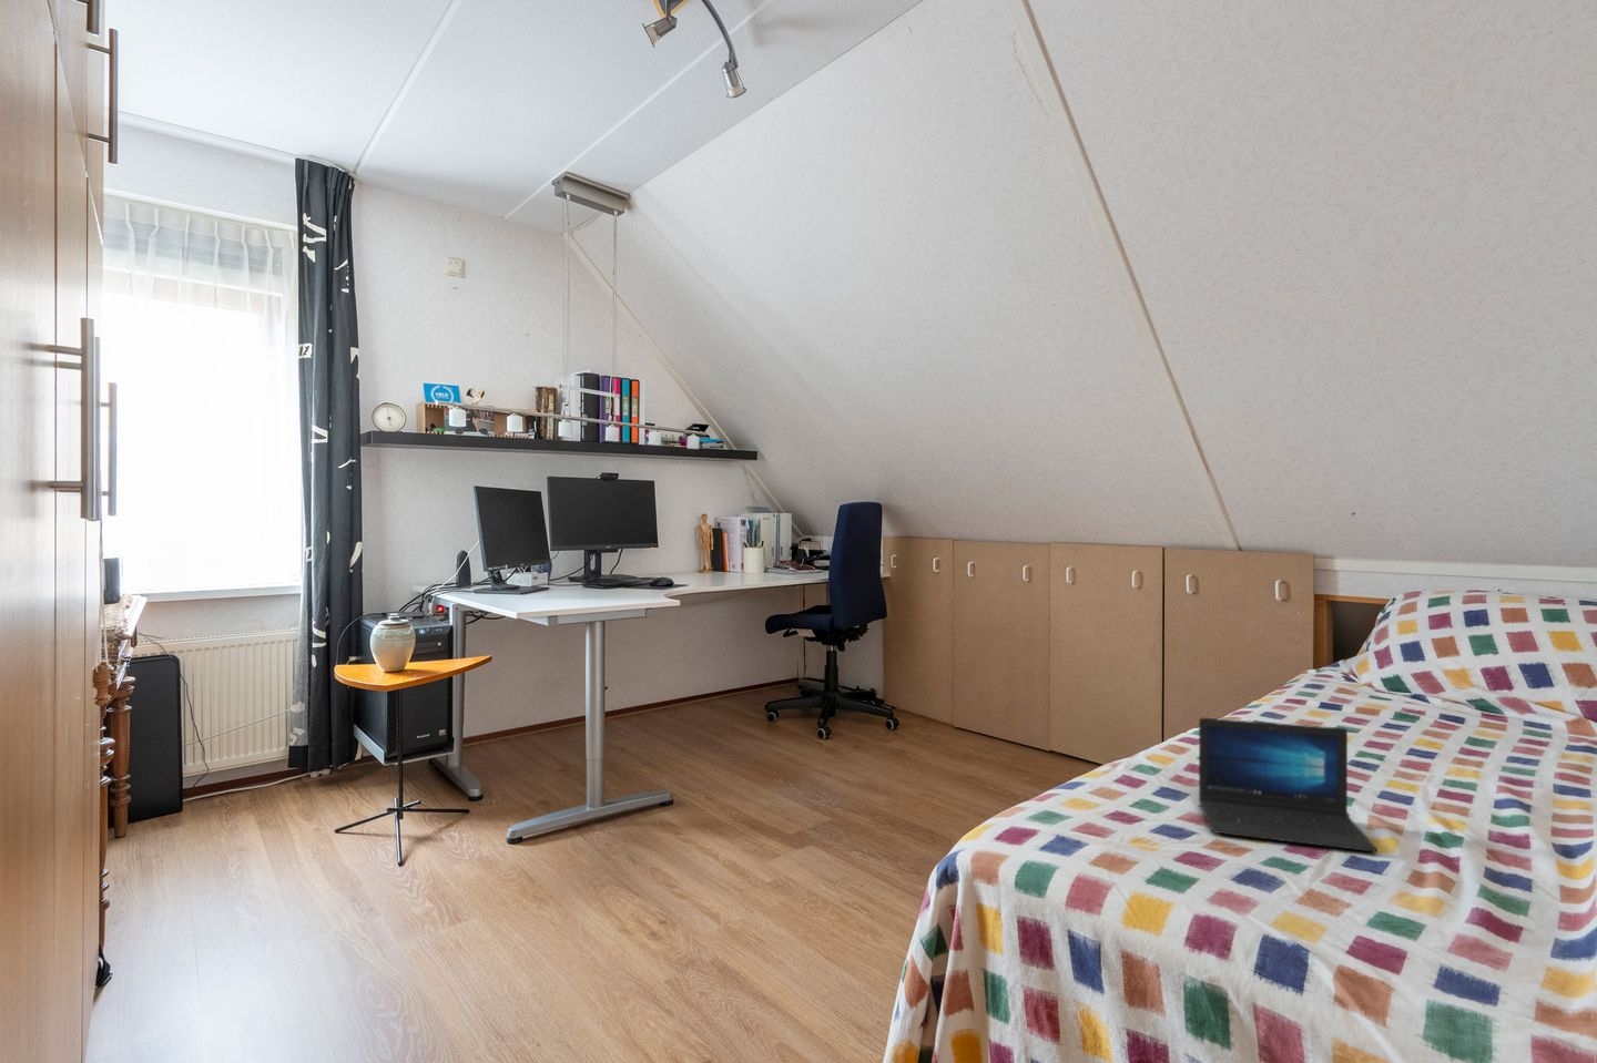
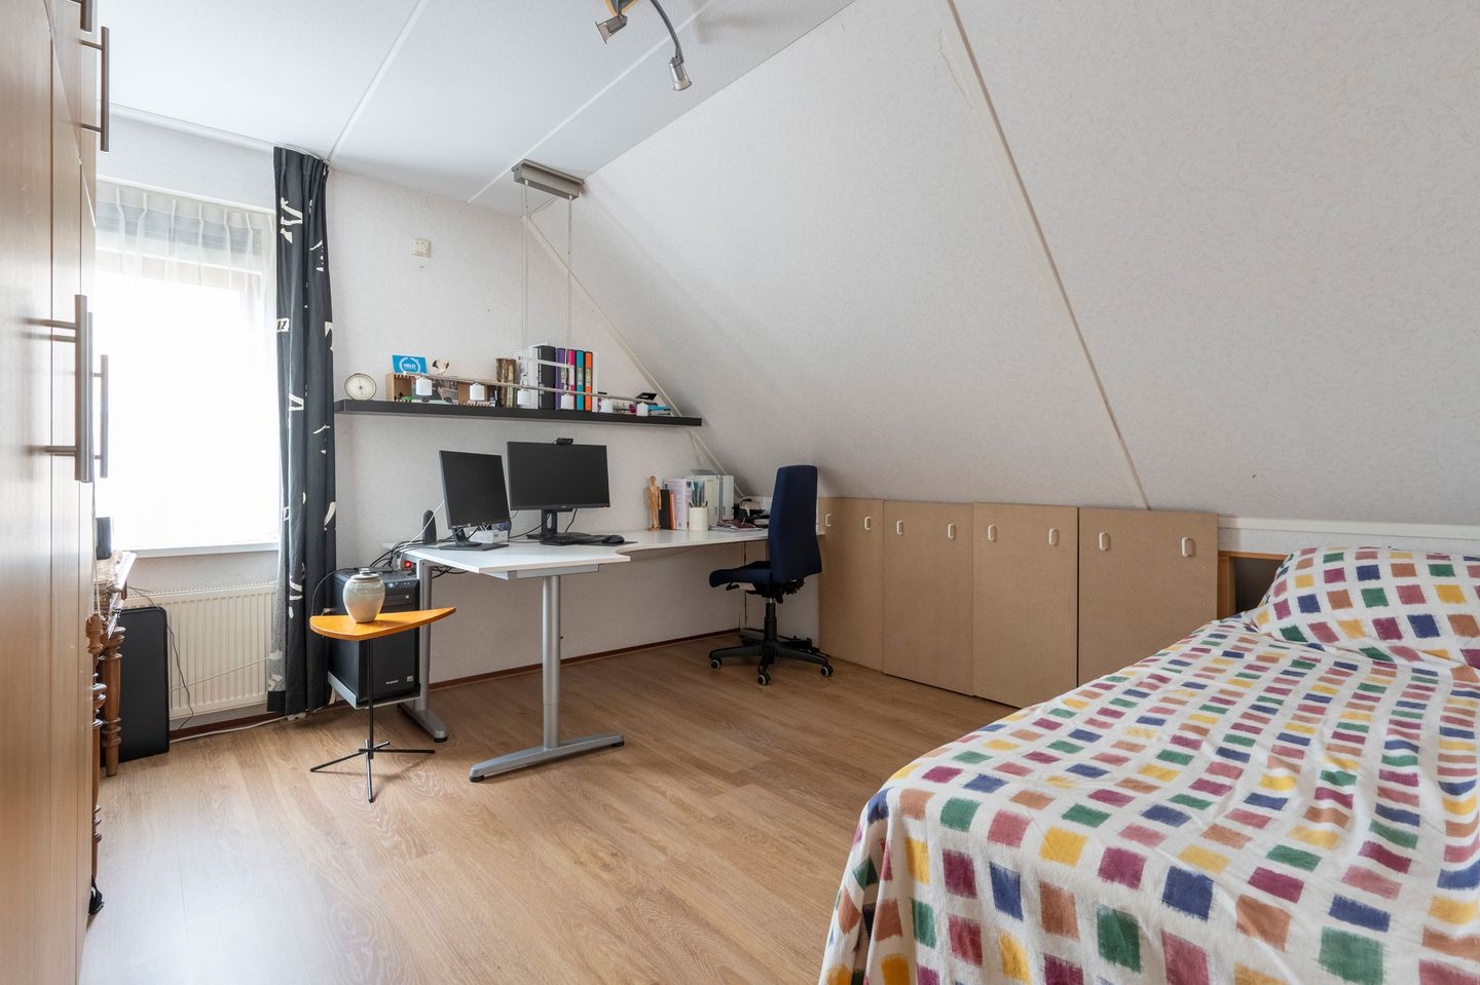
- laptop (1280, 779)
